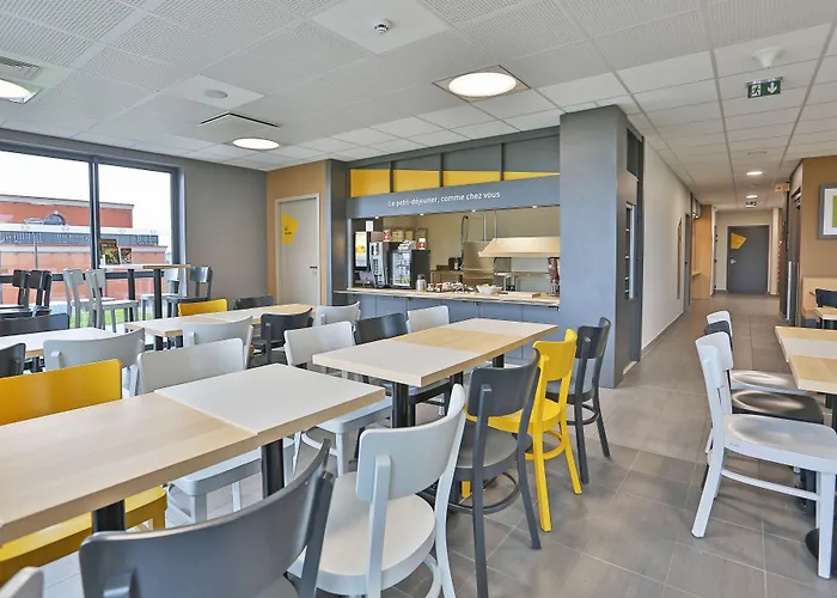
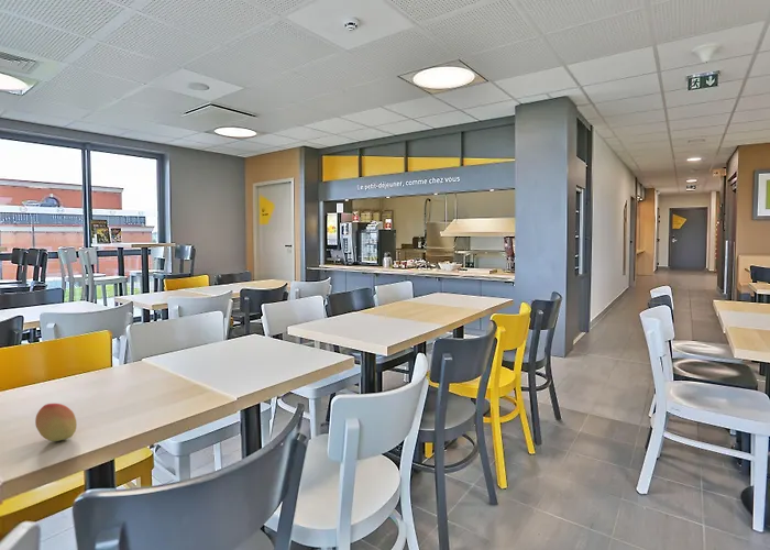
+ fruit (55, 420)
